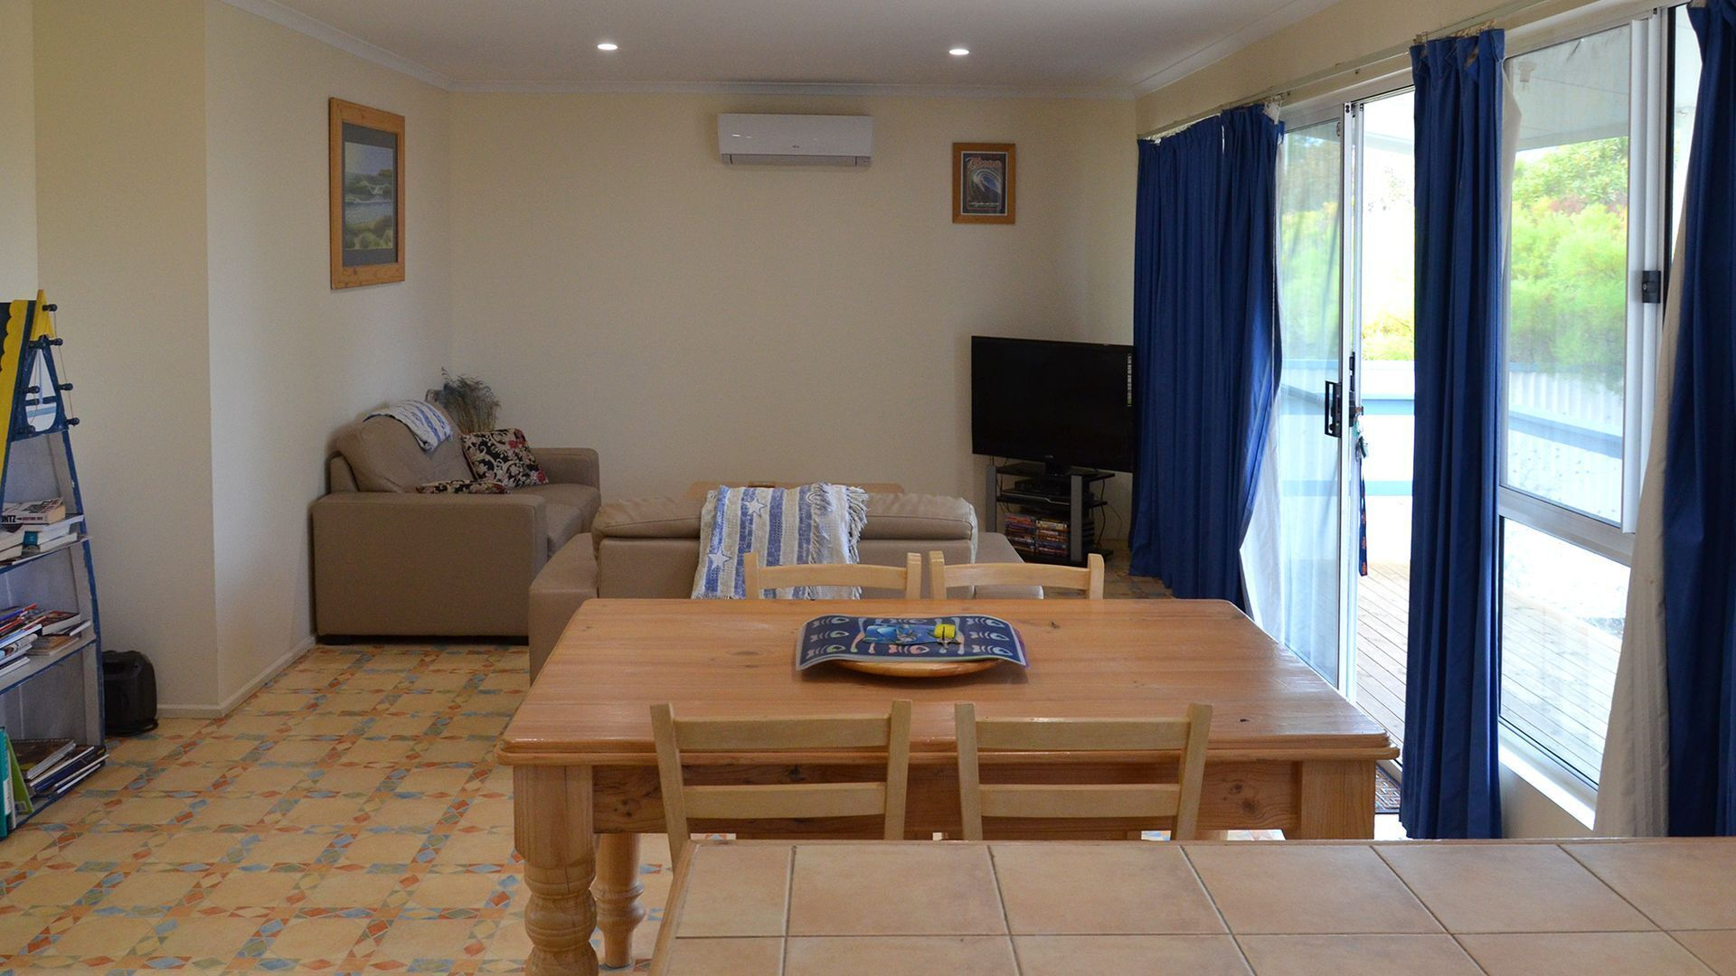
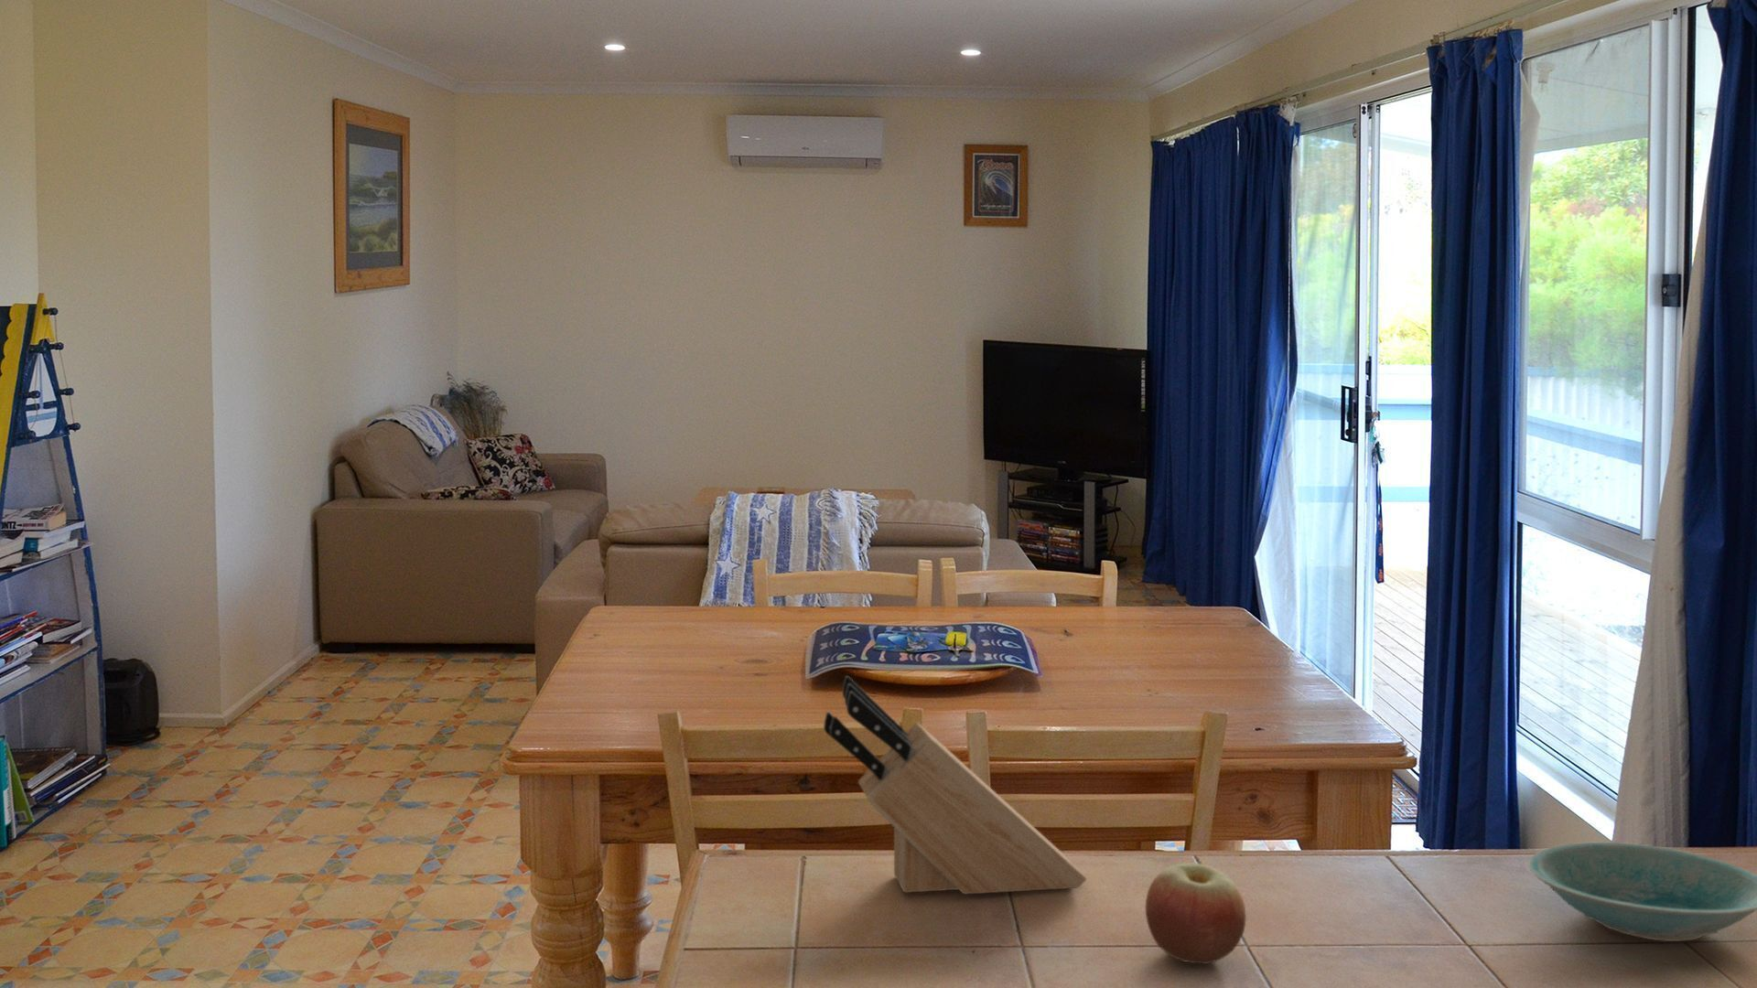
+ knife block (952, 781)
+ apple (1195, 912)
+ bowl (1647, 899)
